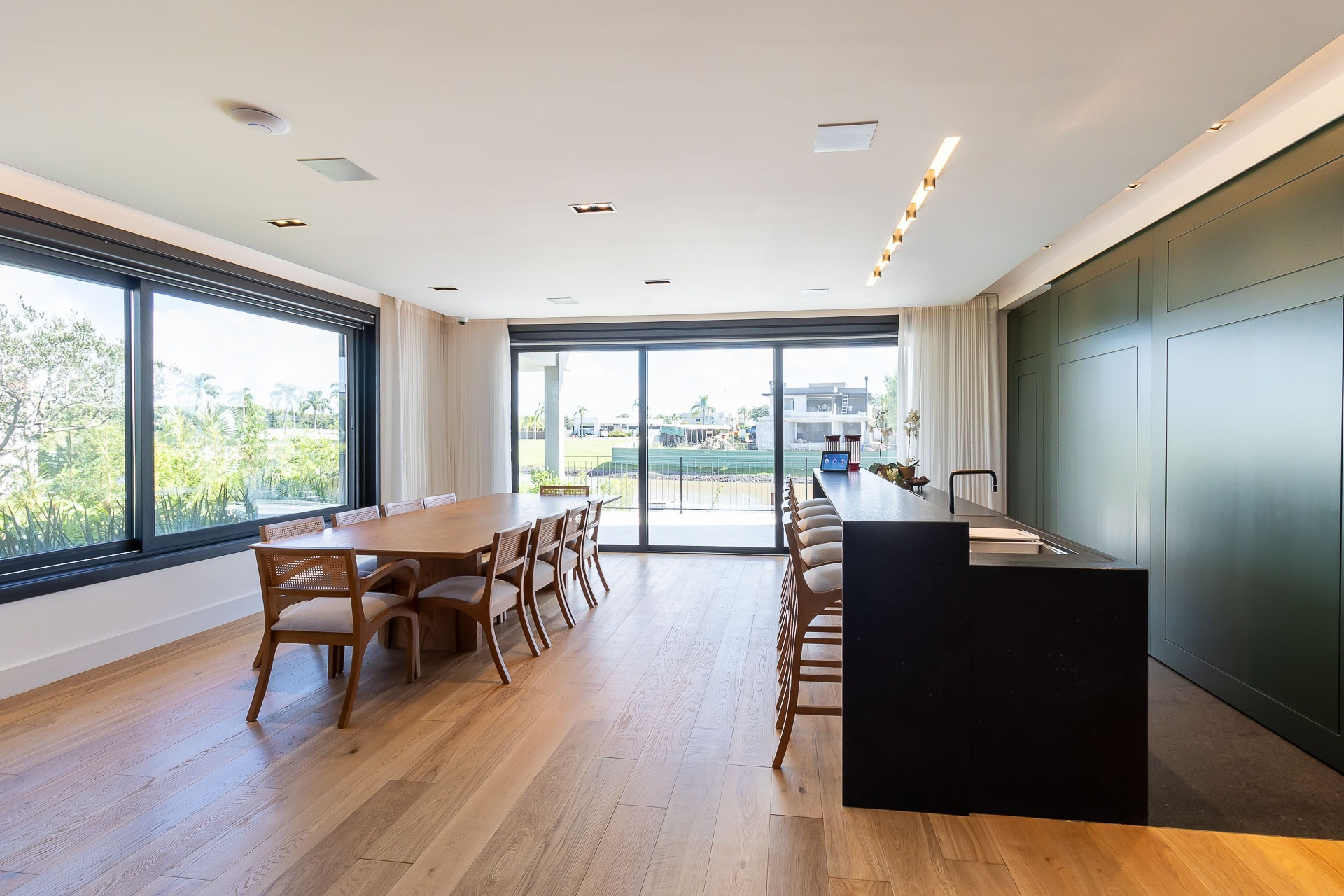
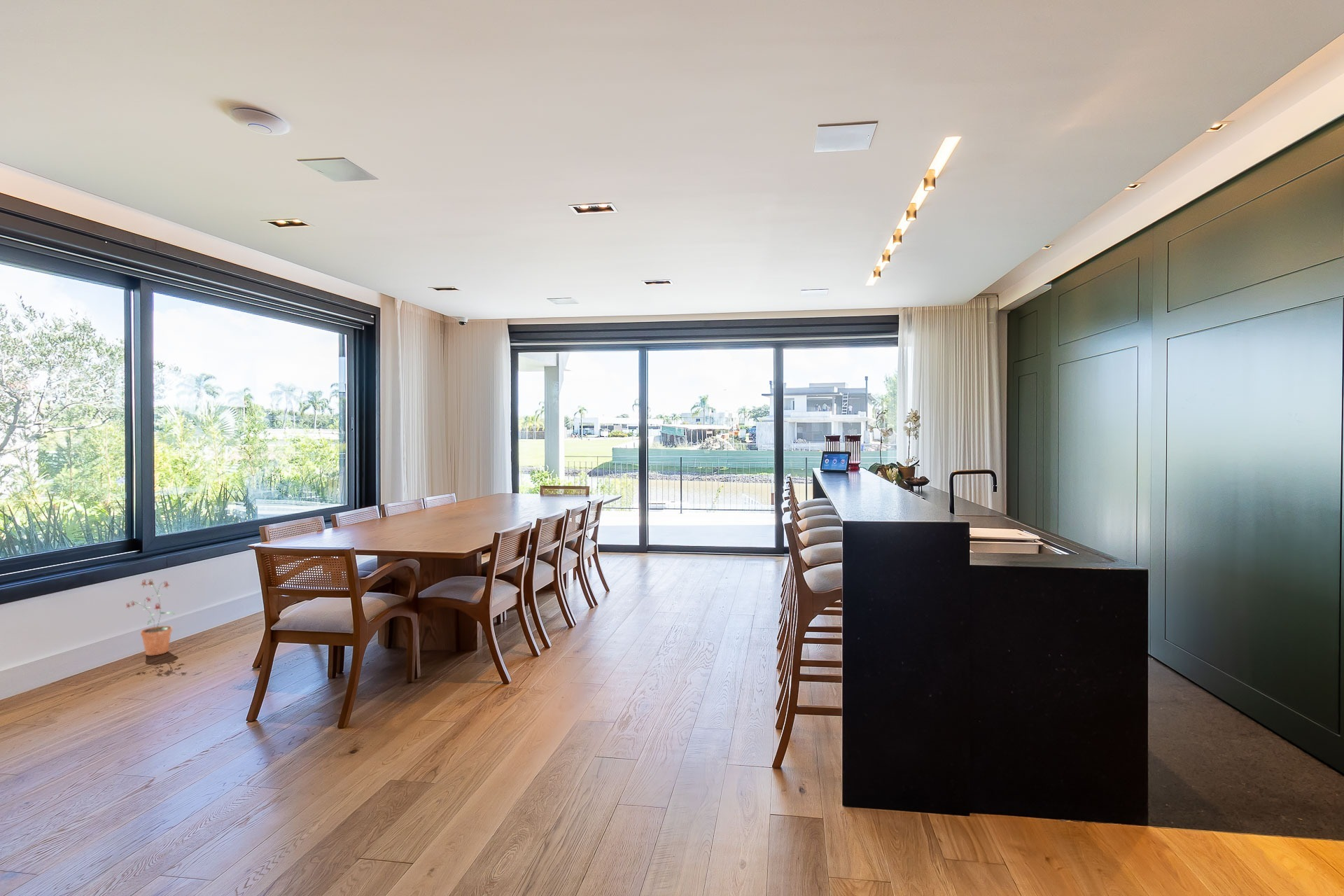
+ potted plant (153, 615)
